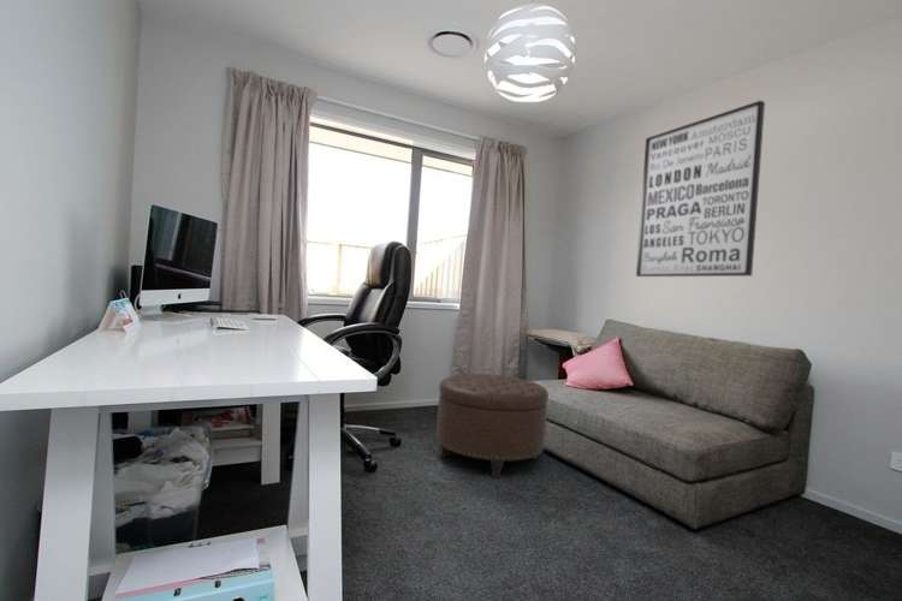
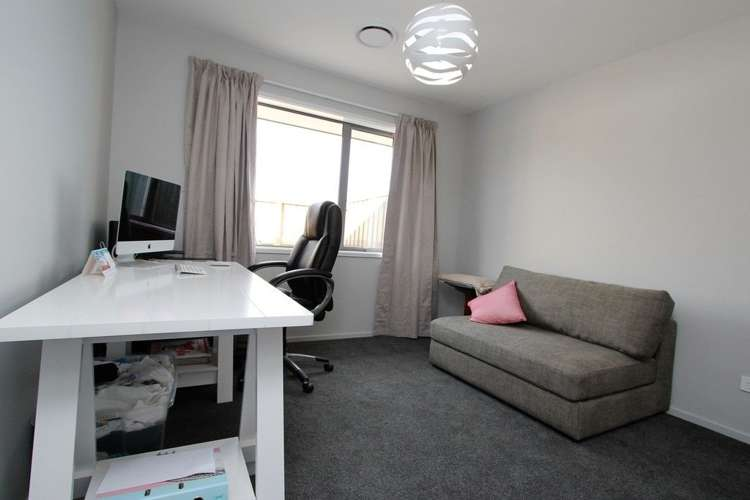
- ottoman (491, 418)
- wall art (693, 198)
